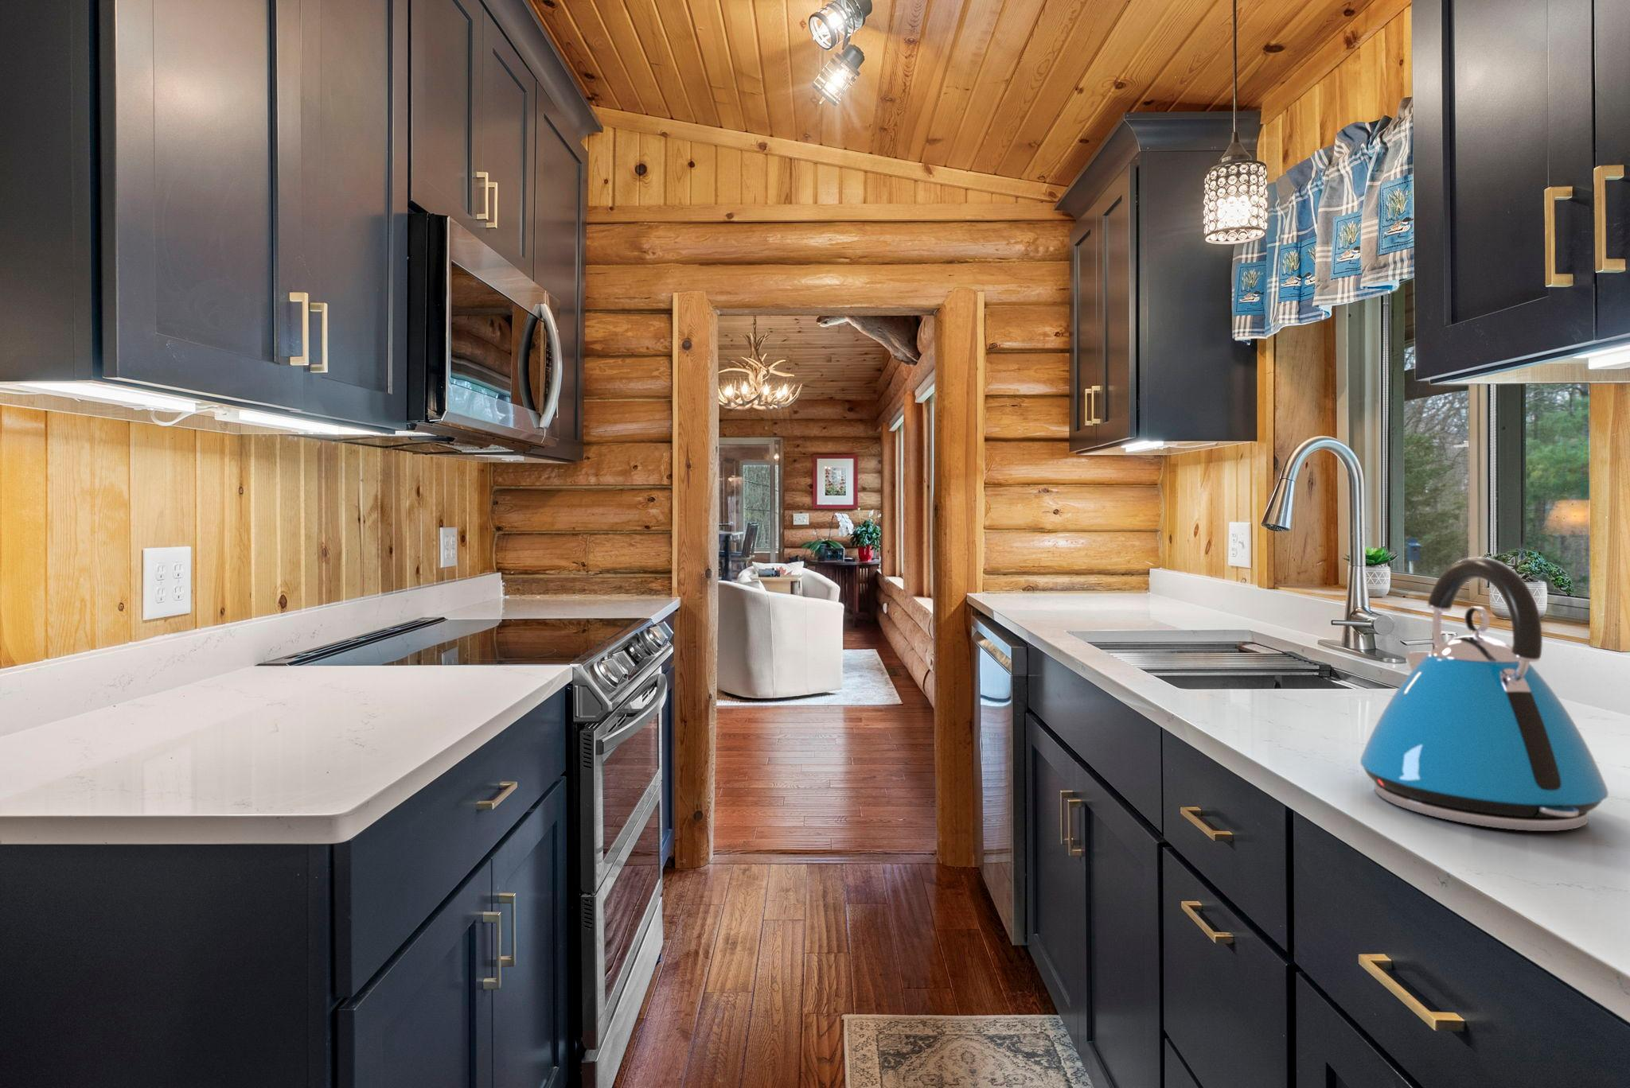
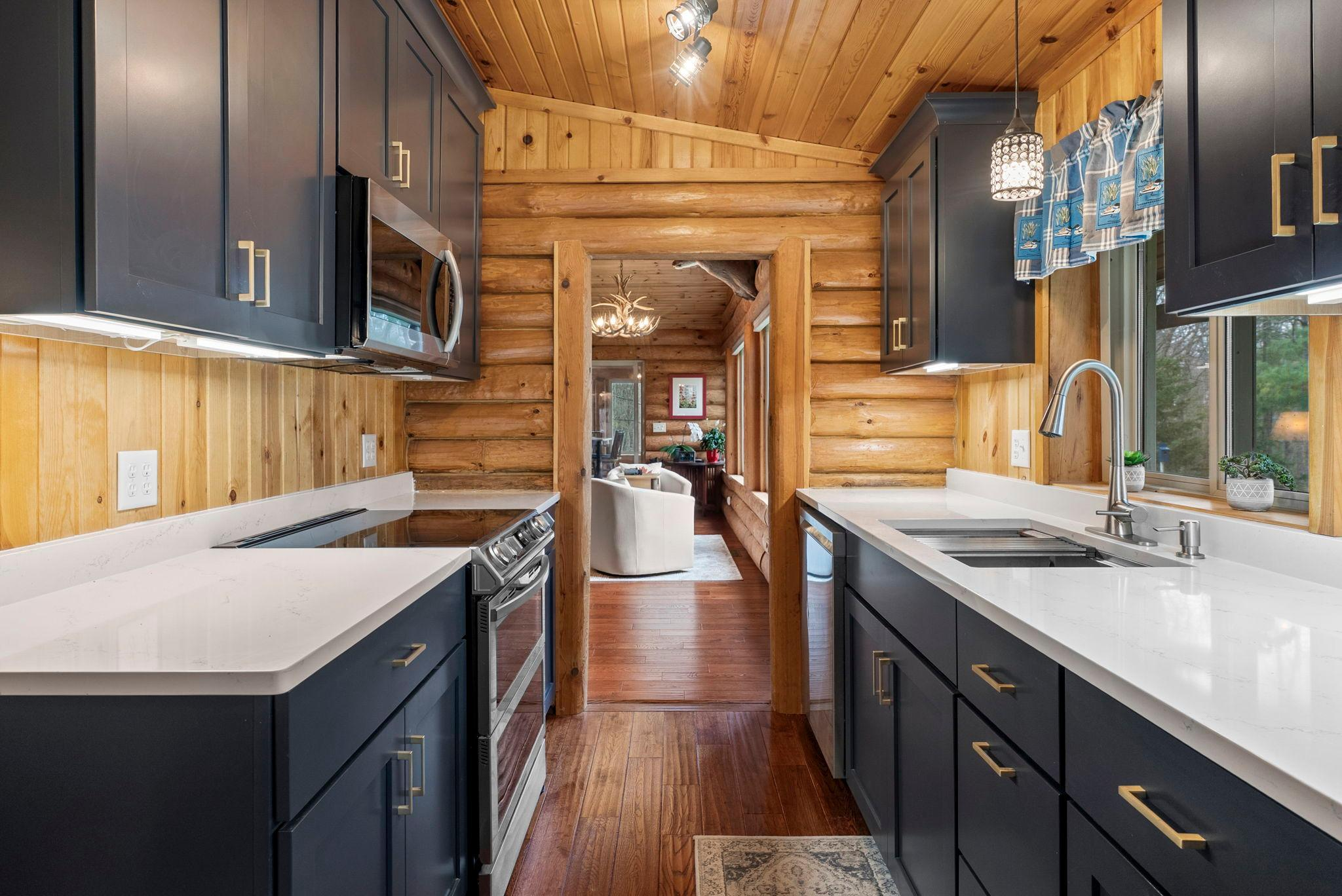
- kettle (1481, 681)
